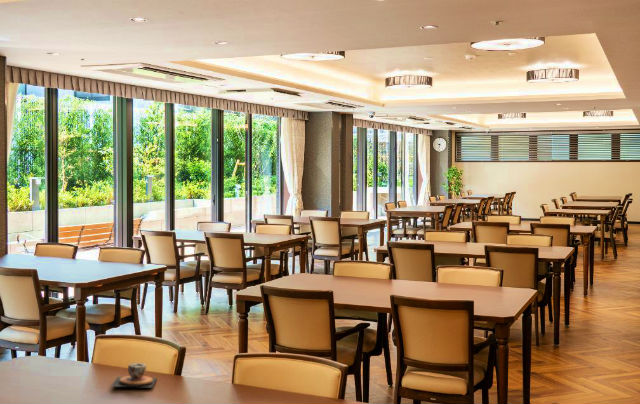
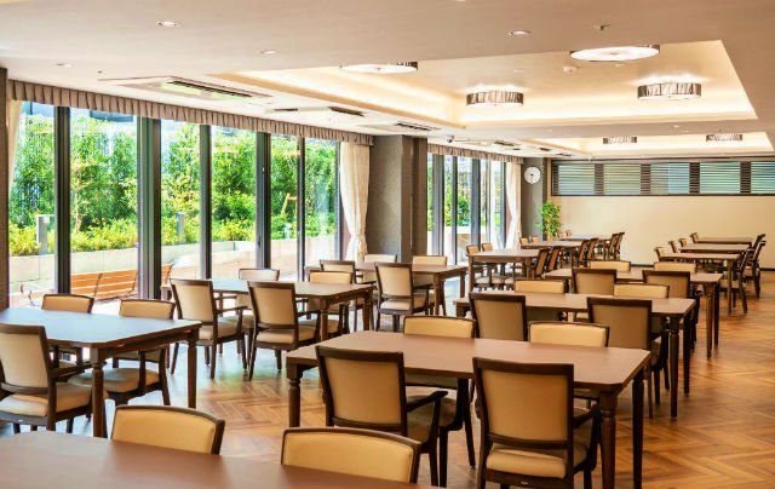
- teacup (134, 374)
